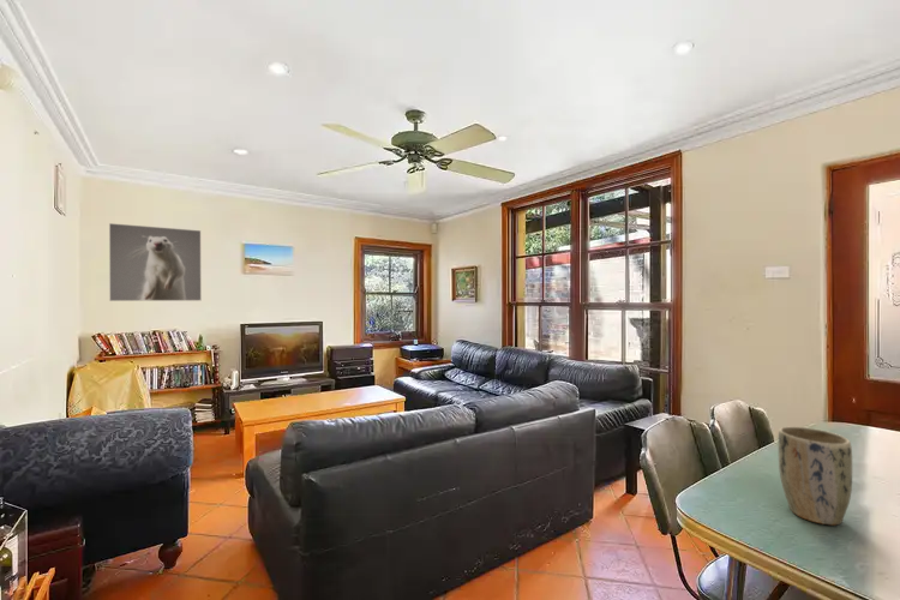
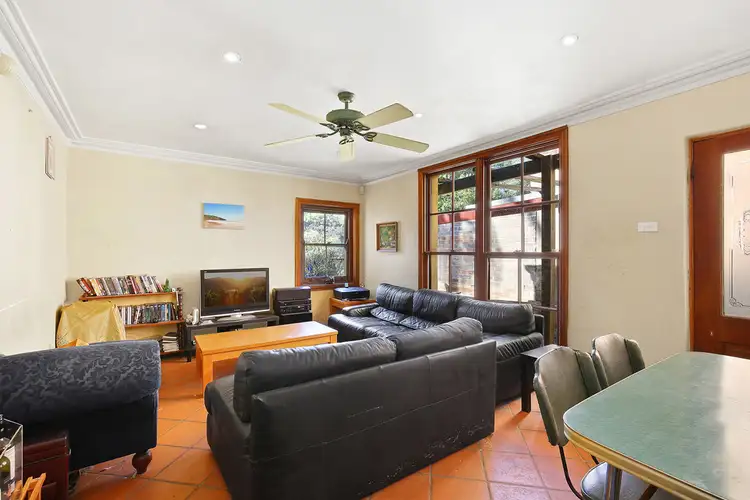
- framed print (157, 264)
- plant pot (814, 474)
